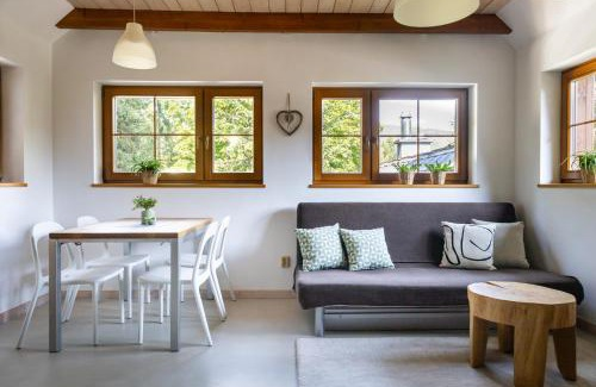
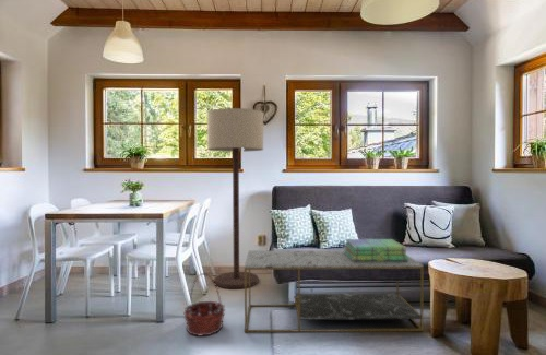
+ basket (204, 301)
+ floor lamp (236, 197)
+ coffee table (328, 294)
+ stack of books (373, 249)
